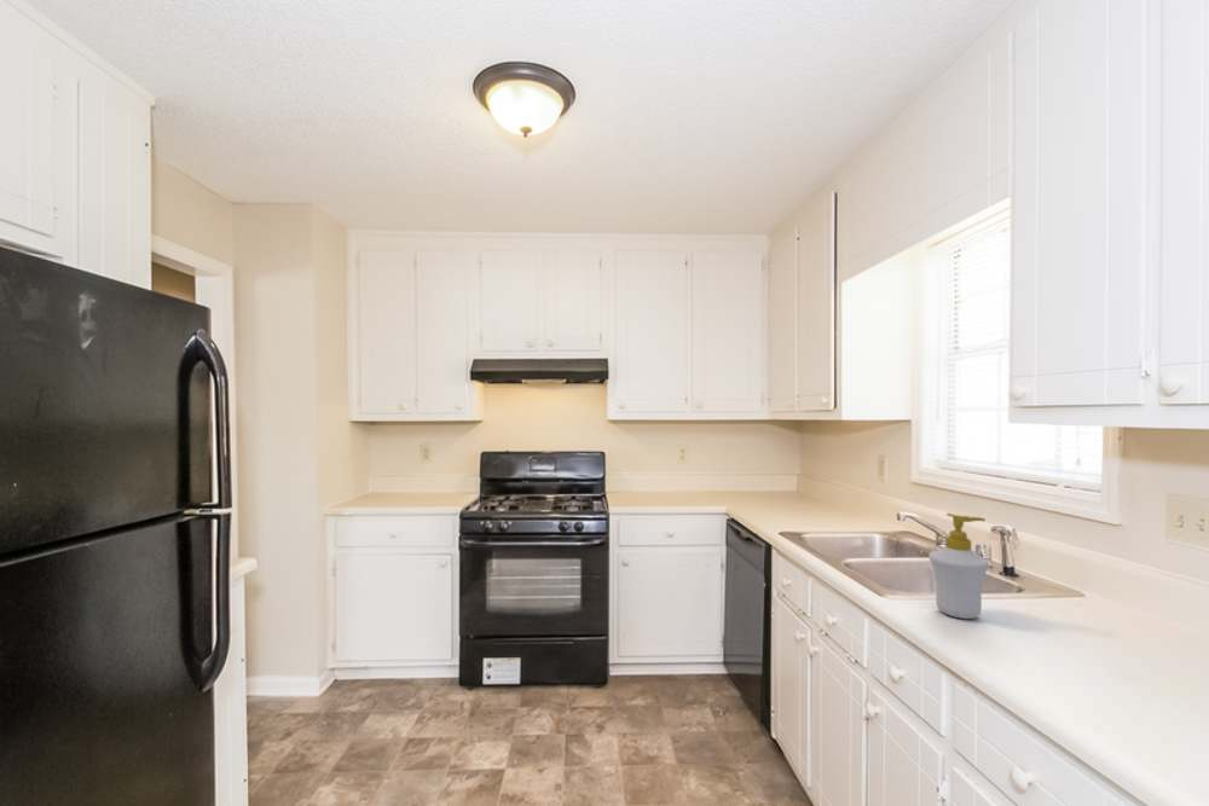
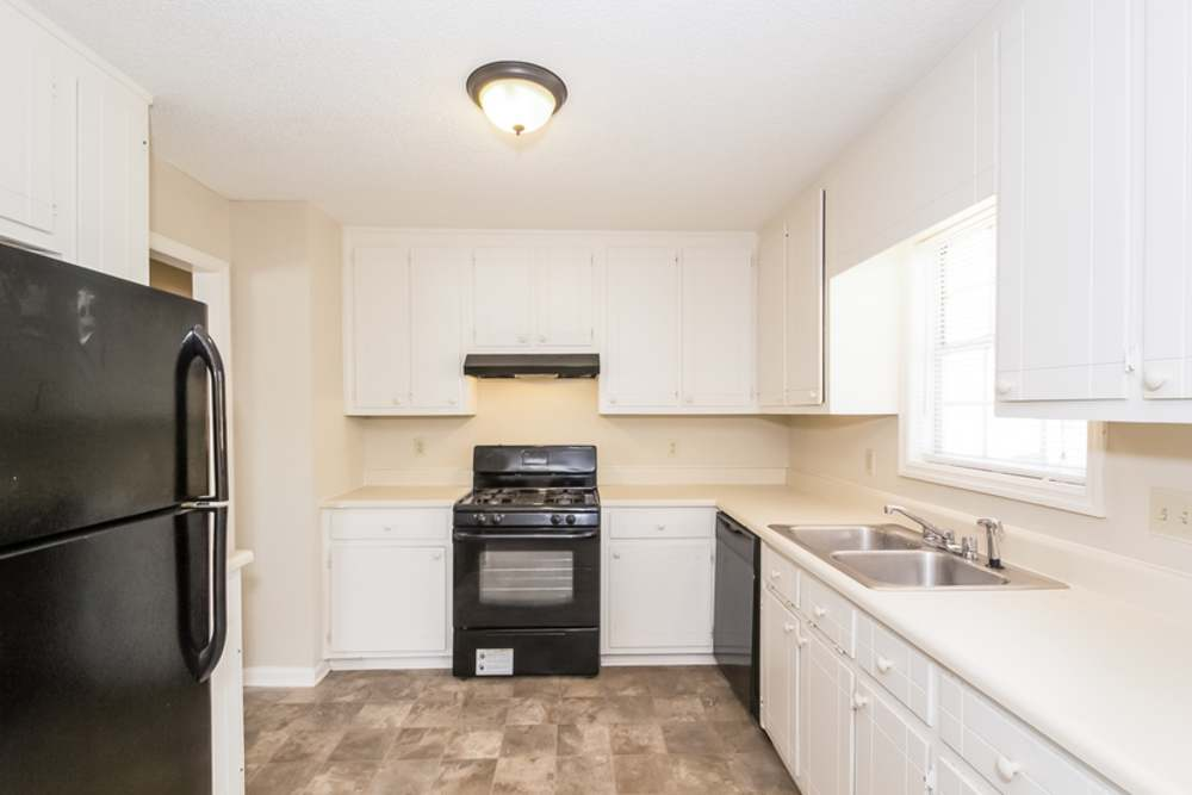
- soap bottle (958, 563)
